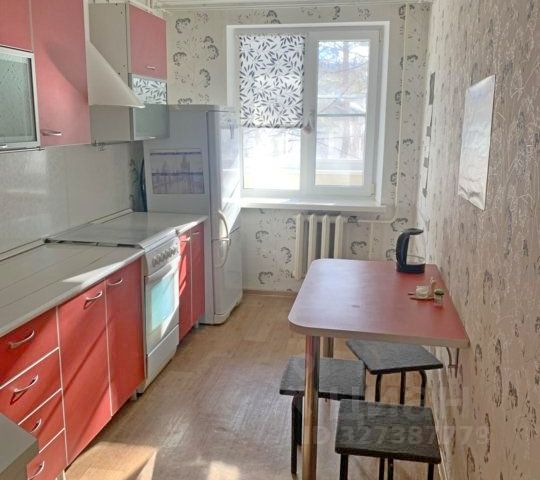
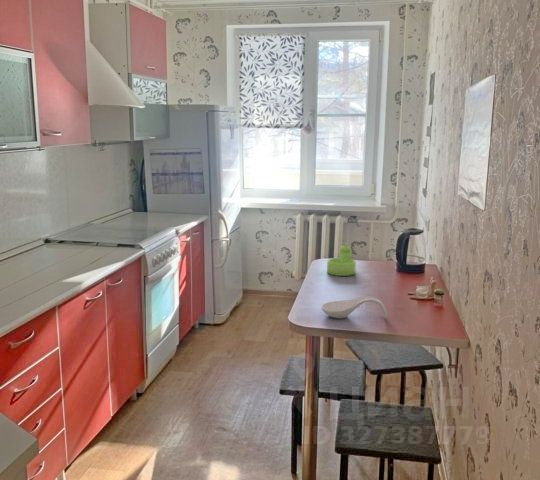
+ sugar bowl (342, 258)
+ spoon rest (353, 306)
